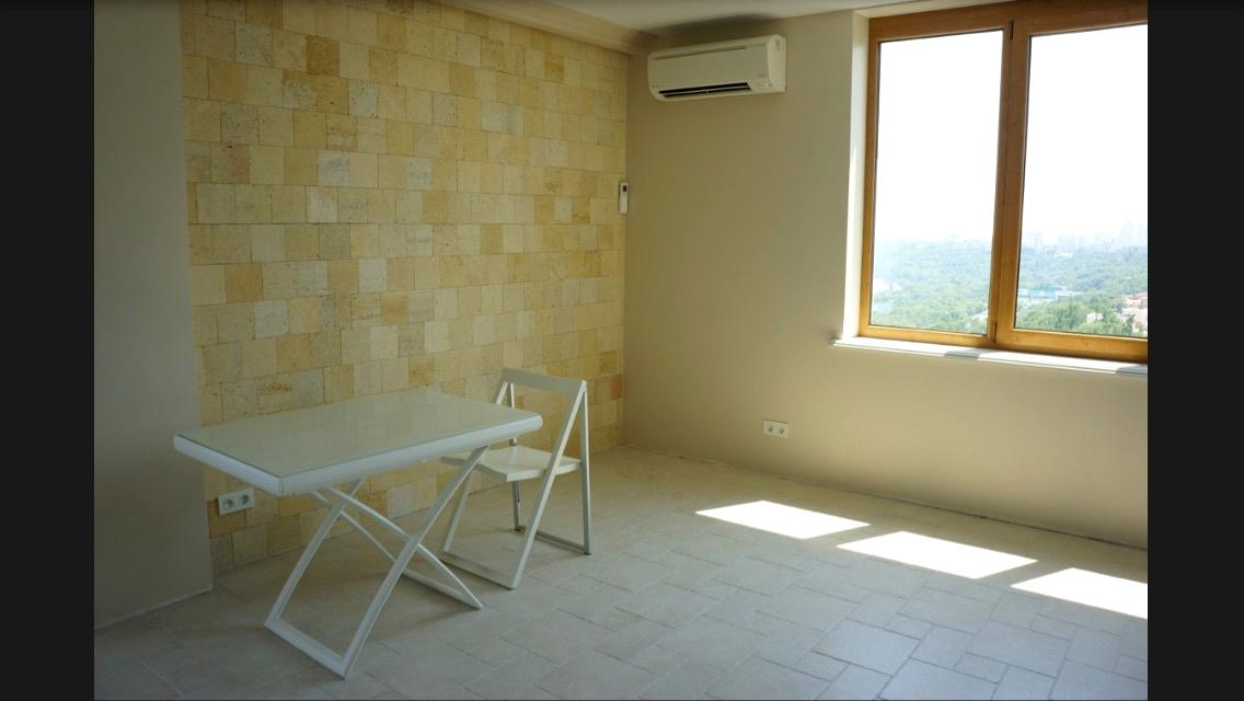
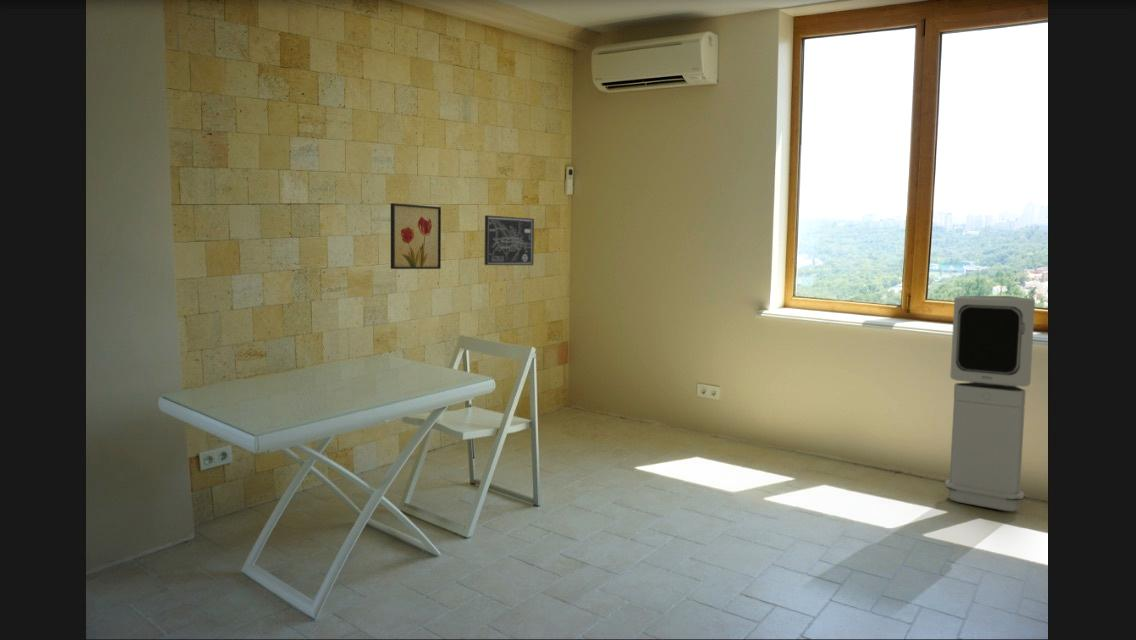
+ air purifier (993, 398)
+ wall art (415, 237)
+ wall art (509, 241)
